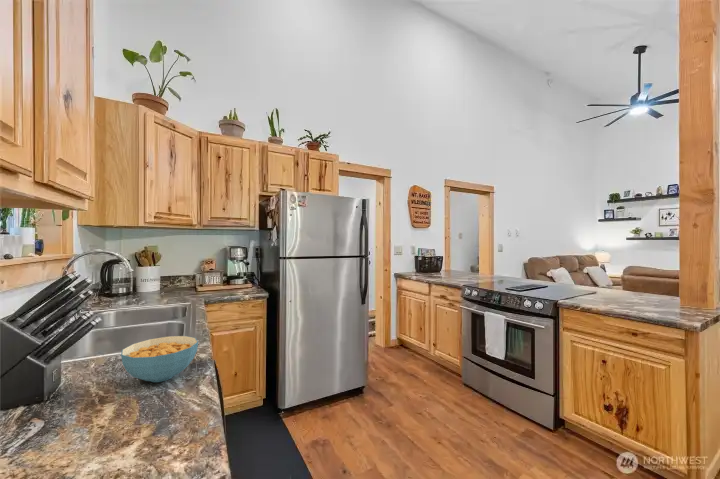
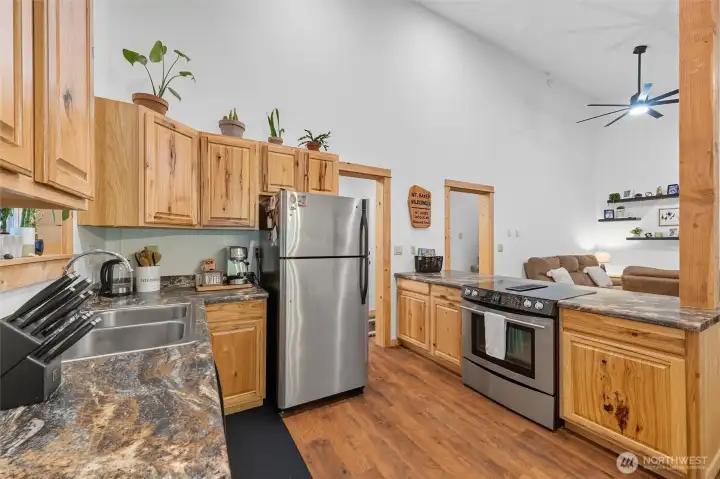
- cereal bowl (161, 361)
